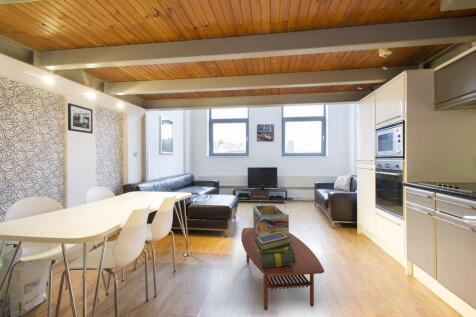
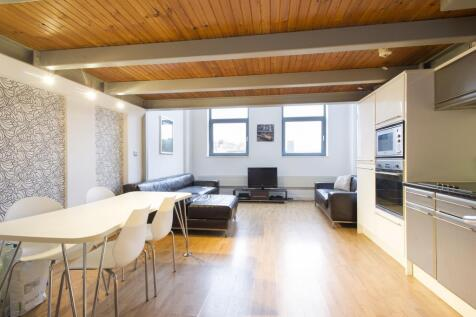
- decorative box (268, 221)
- coffee table (274, 266)
- picture frame (80, 119)
- stack of books (275, 249)
